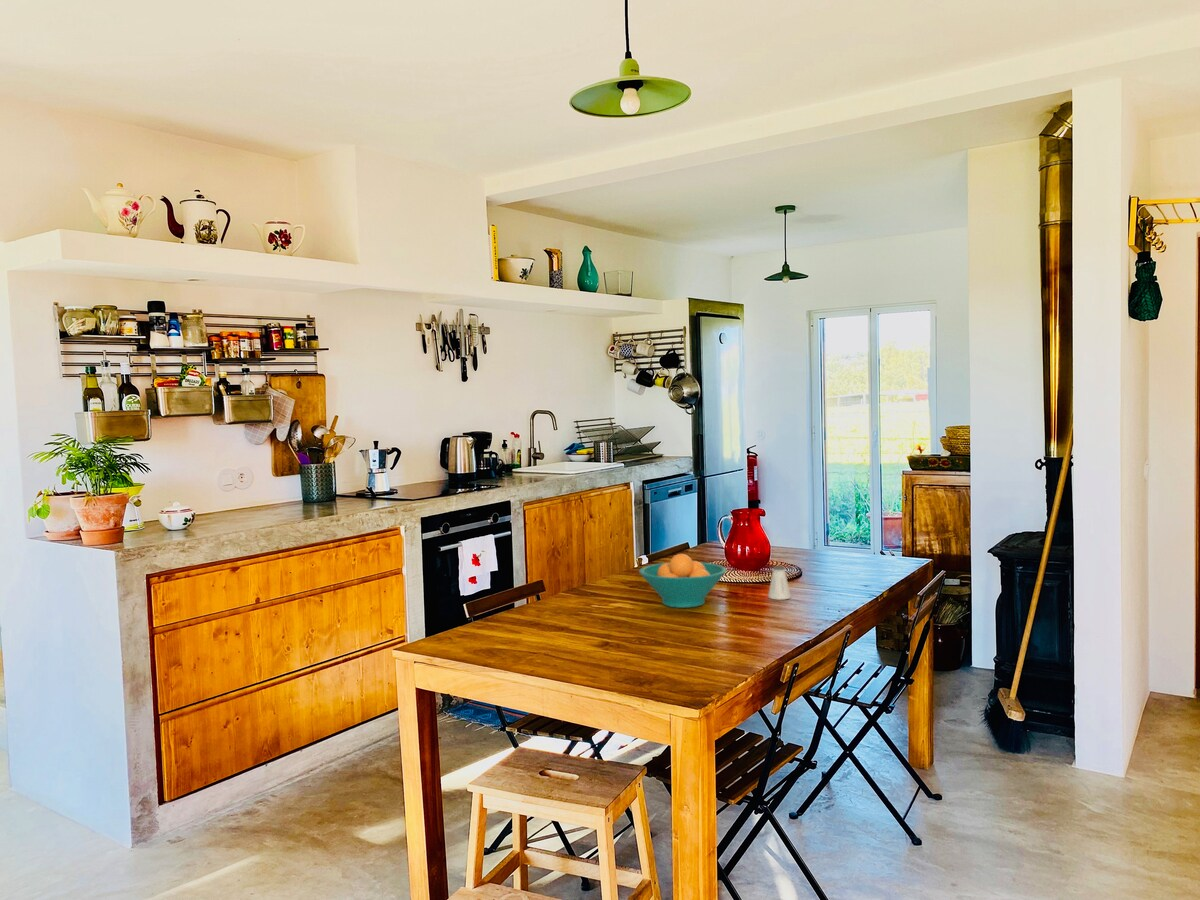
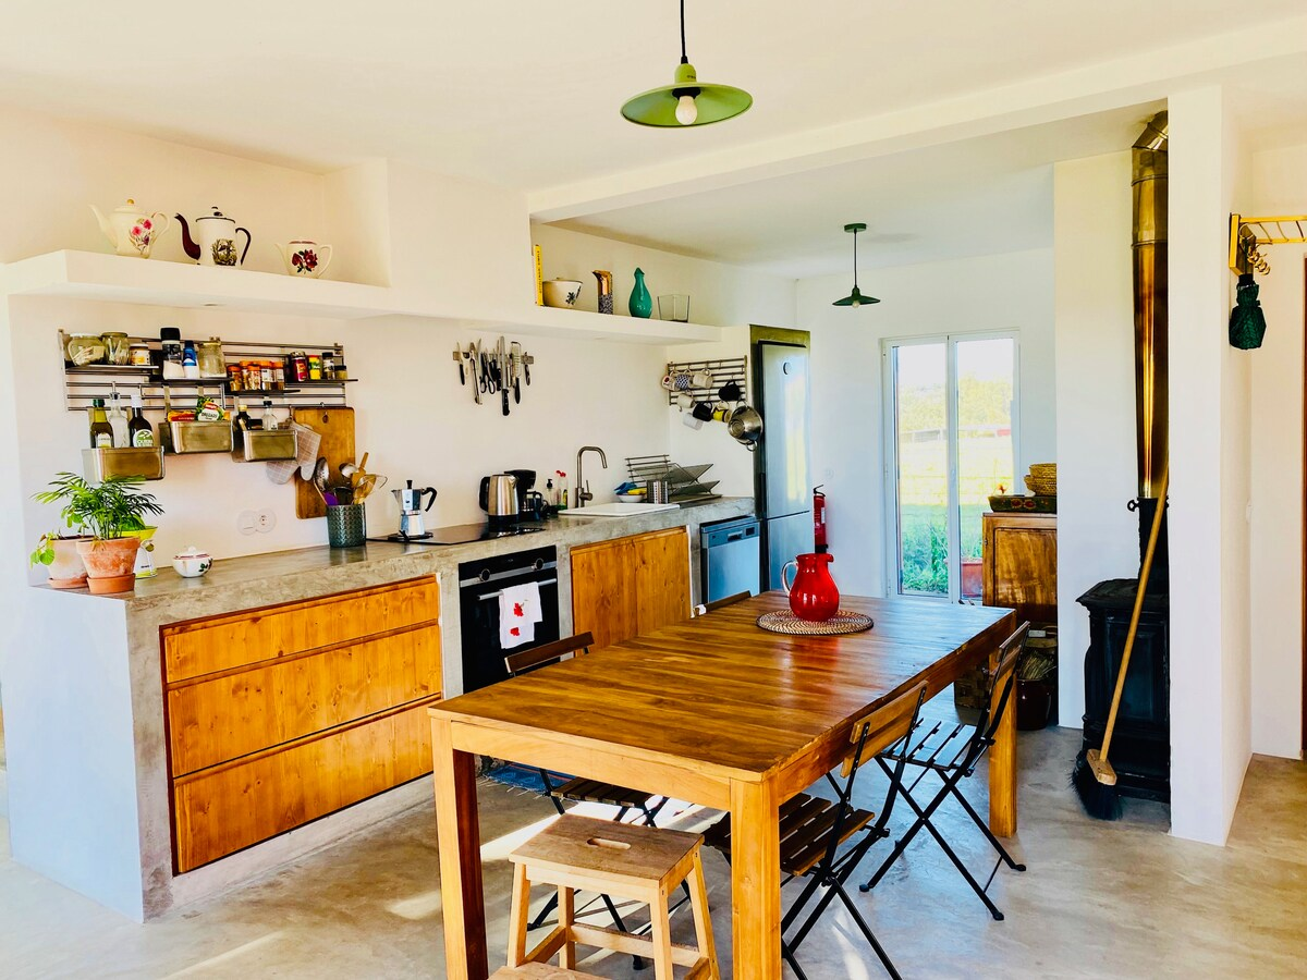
- fruit bowl (682, 578)
- saltshaker (779, 582)
